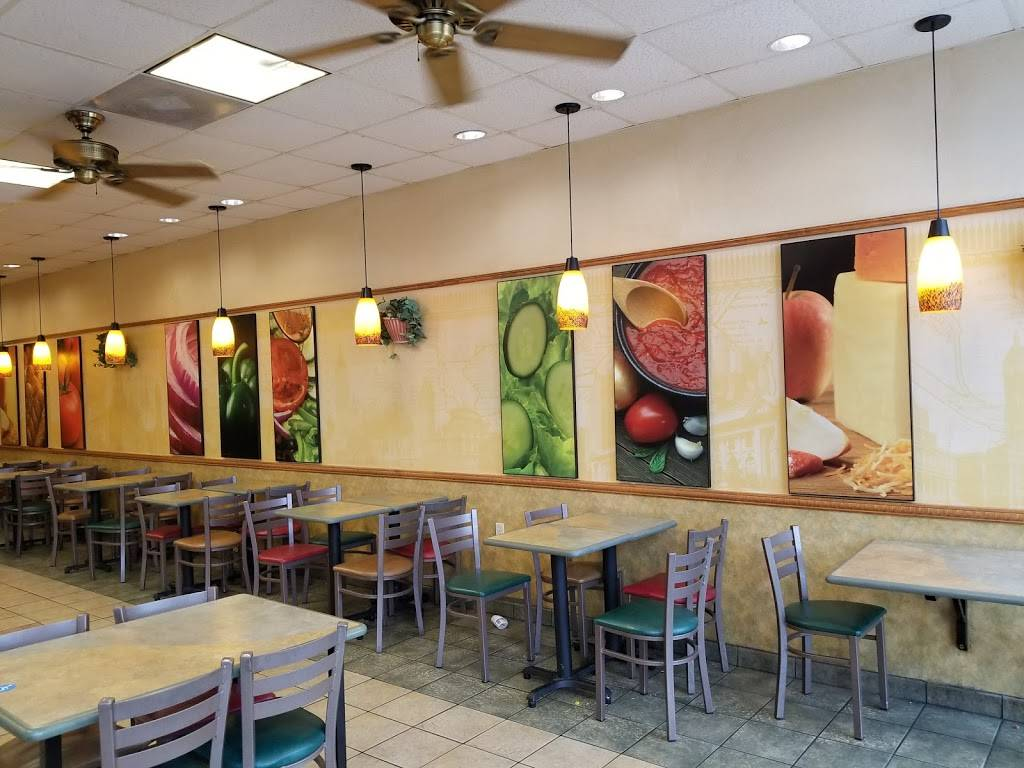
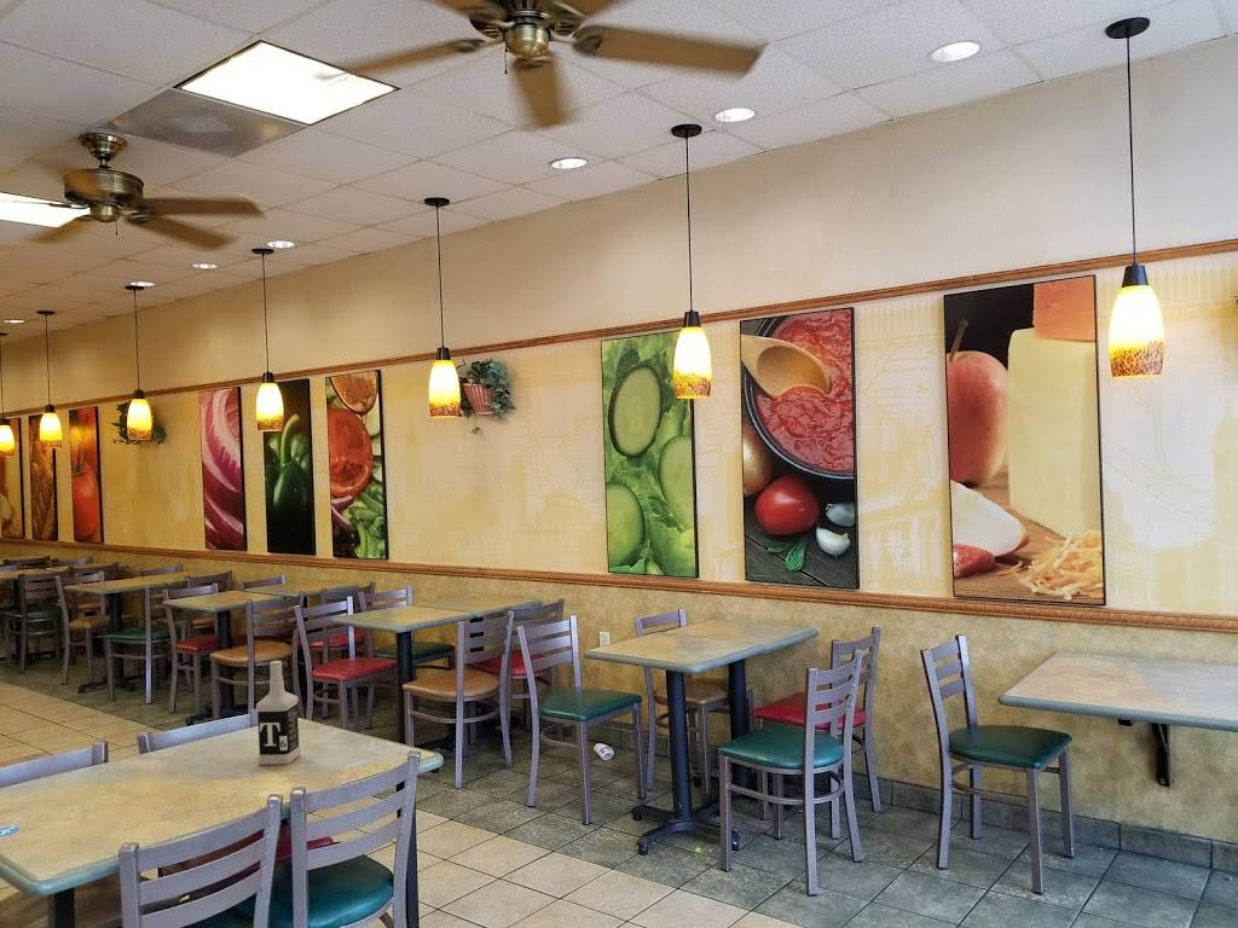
+ vodka (277, 710)
